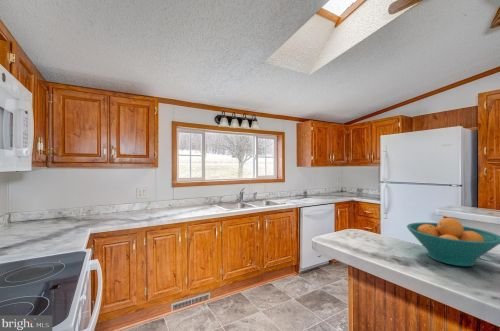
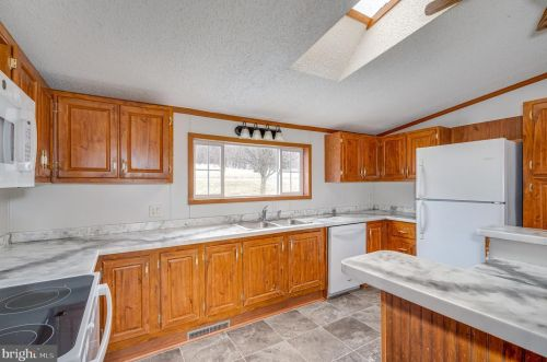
- fruit bowl (450, 238)
